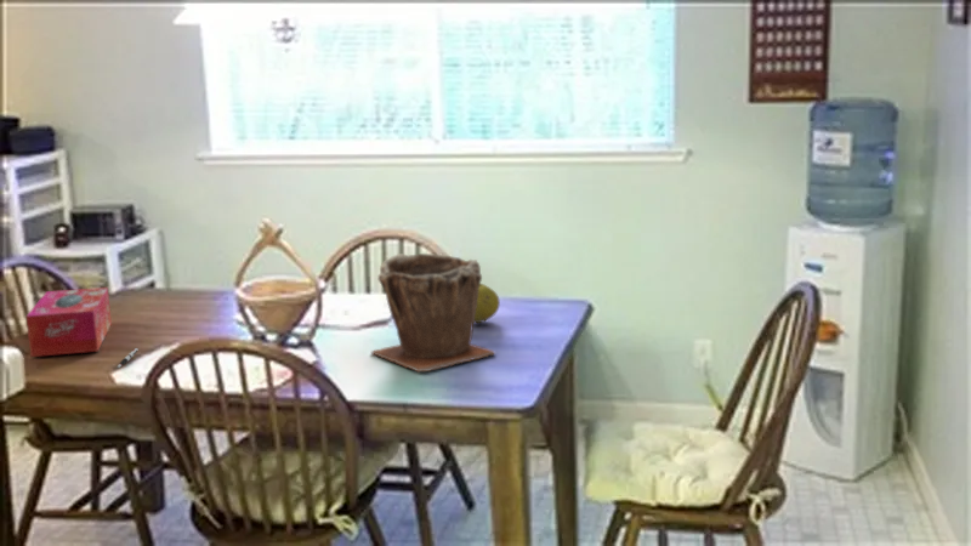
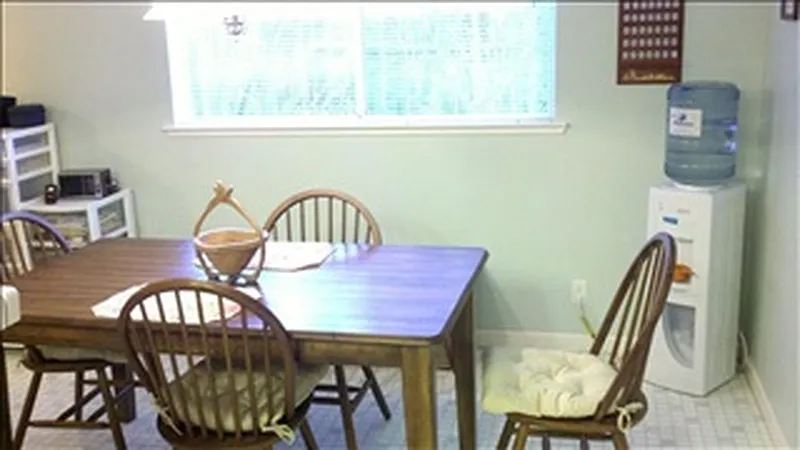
- pen (127, 358)
- tissue box (70, 319)
- fruit (477, 303)
- plant pot (430, 307)
